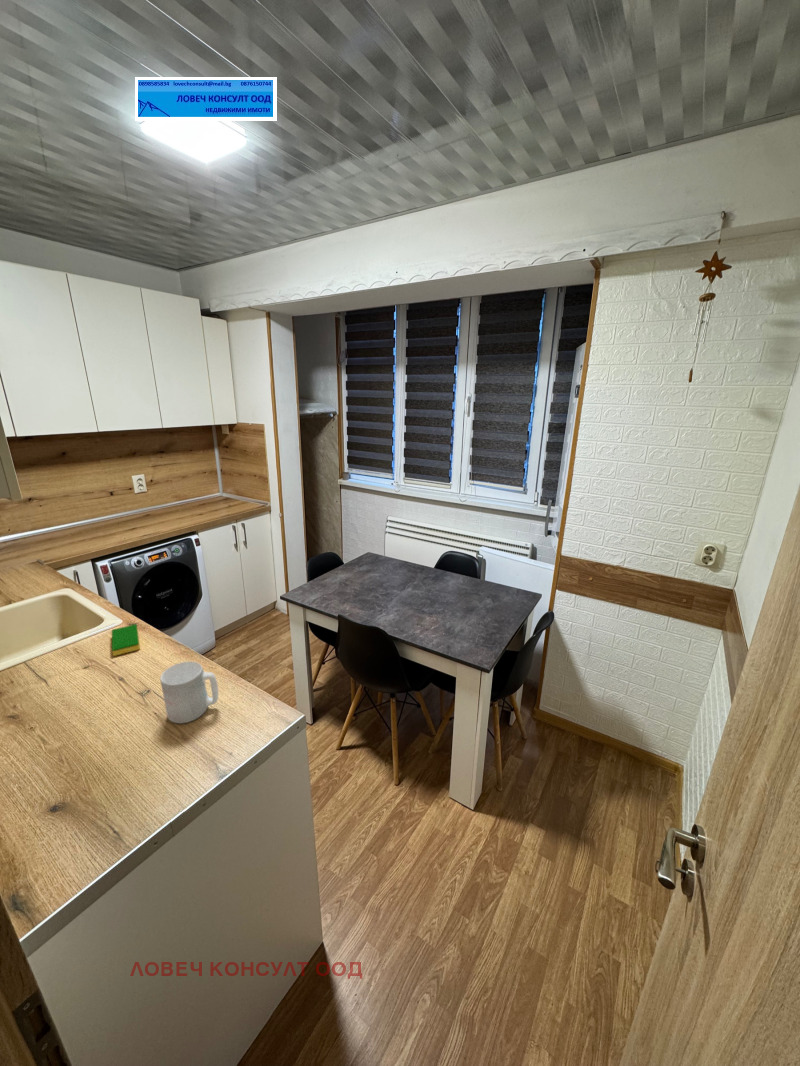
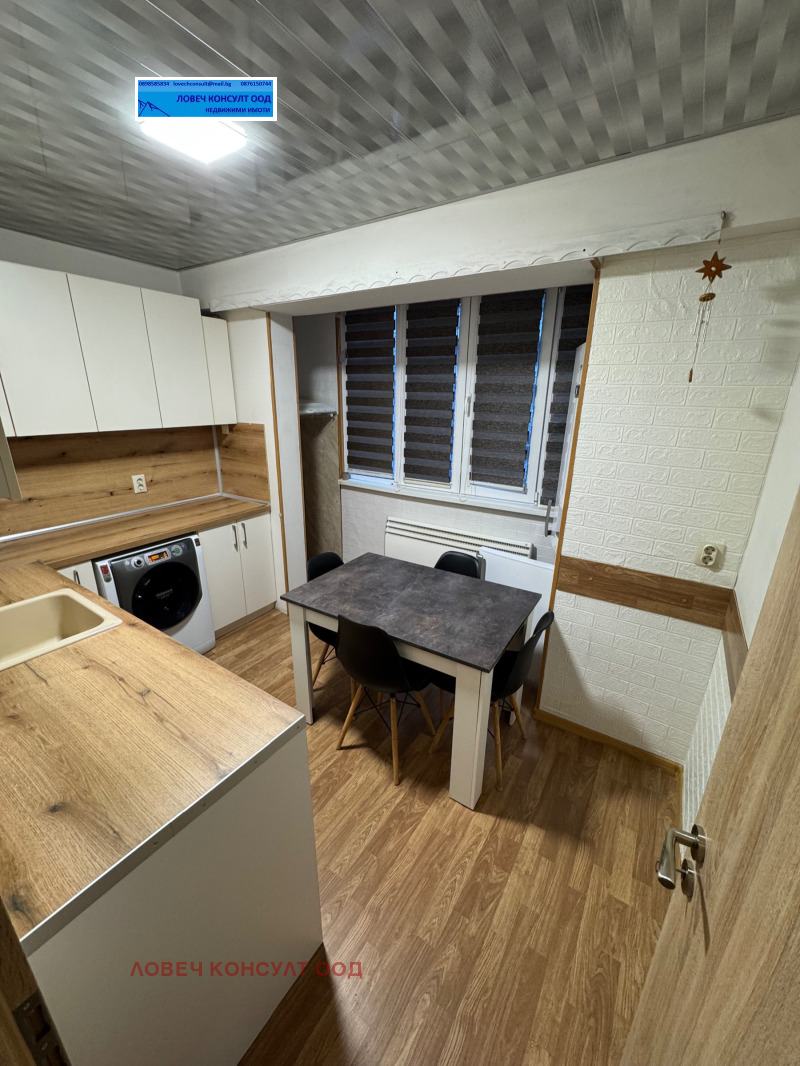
- dish sponge (125, 639)
- mug (190, 690)
